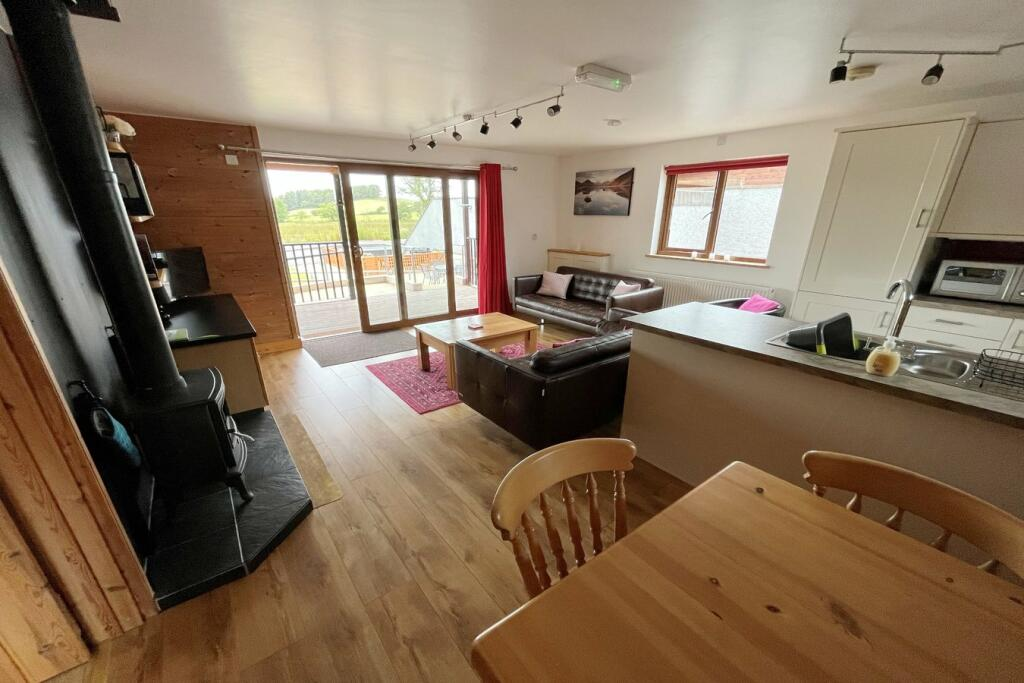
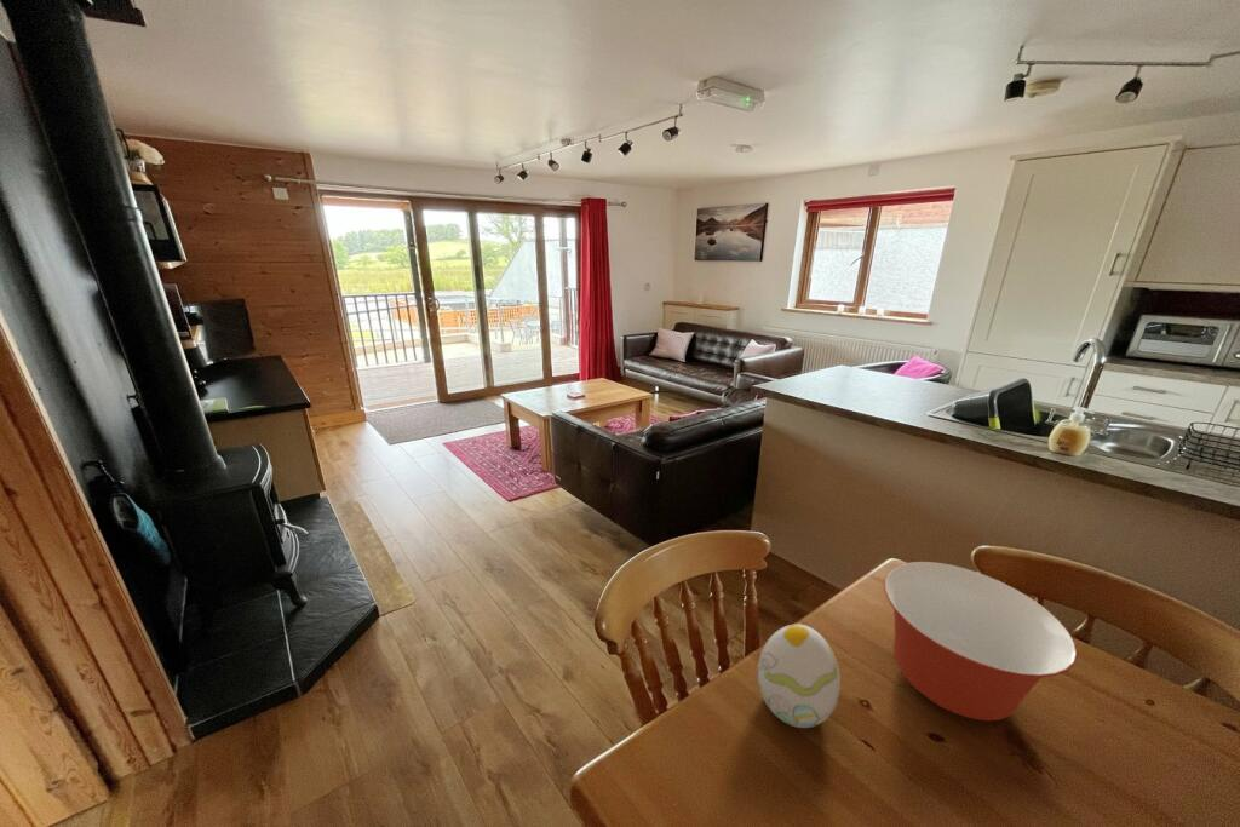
+ mixing bowl (959, 647)
+ decorative egg (798, 668)
